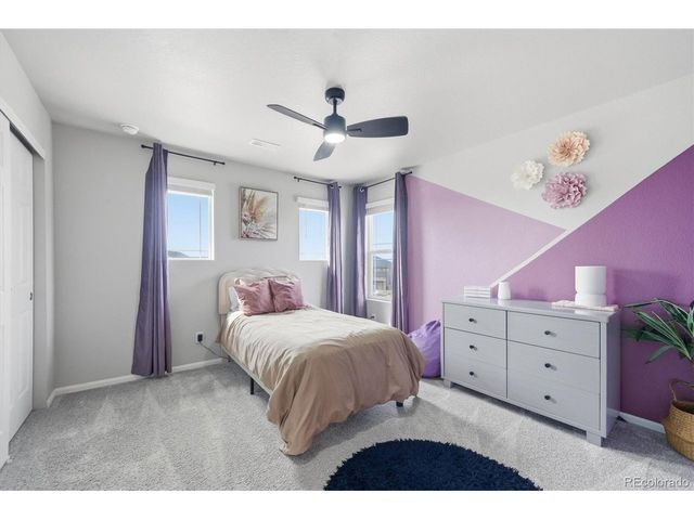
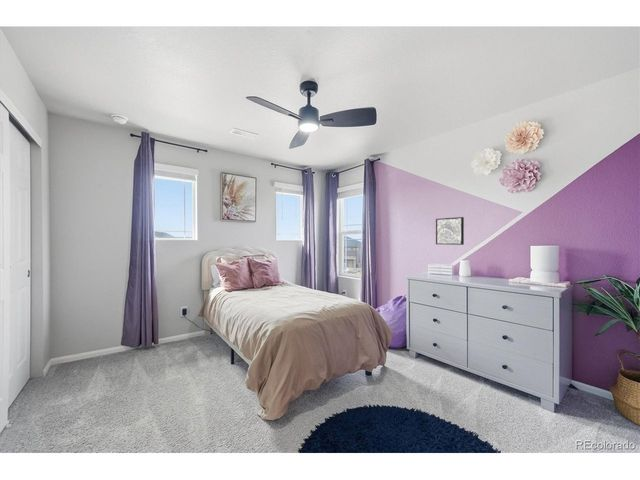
+ wall art (449, 231)
